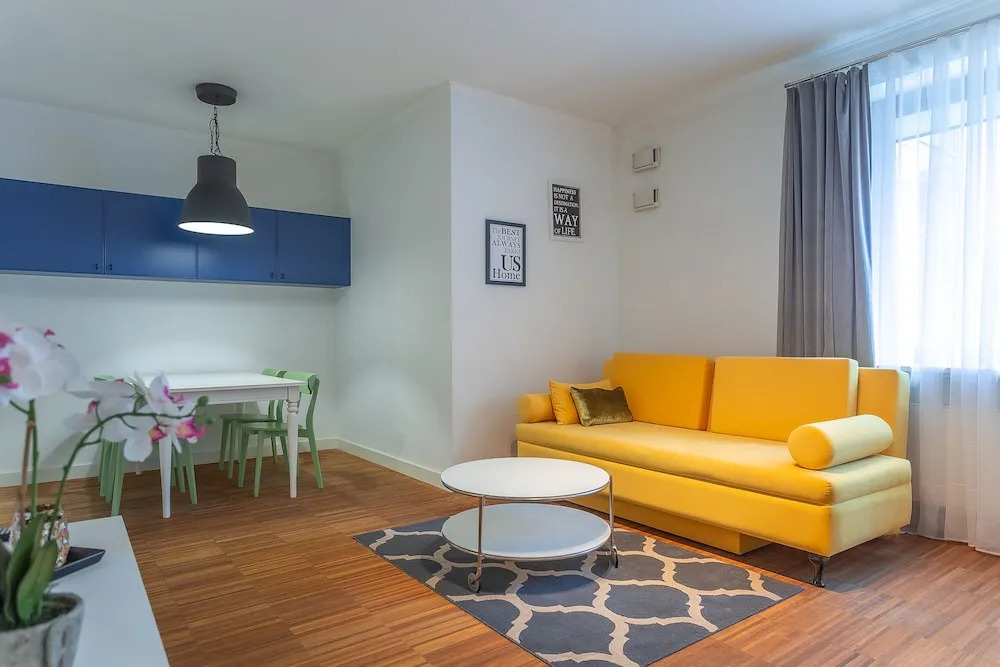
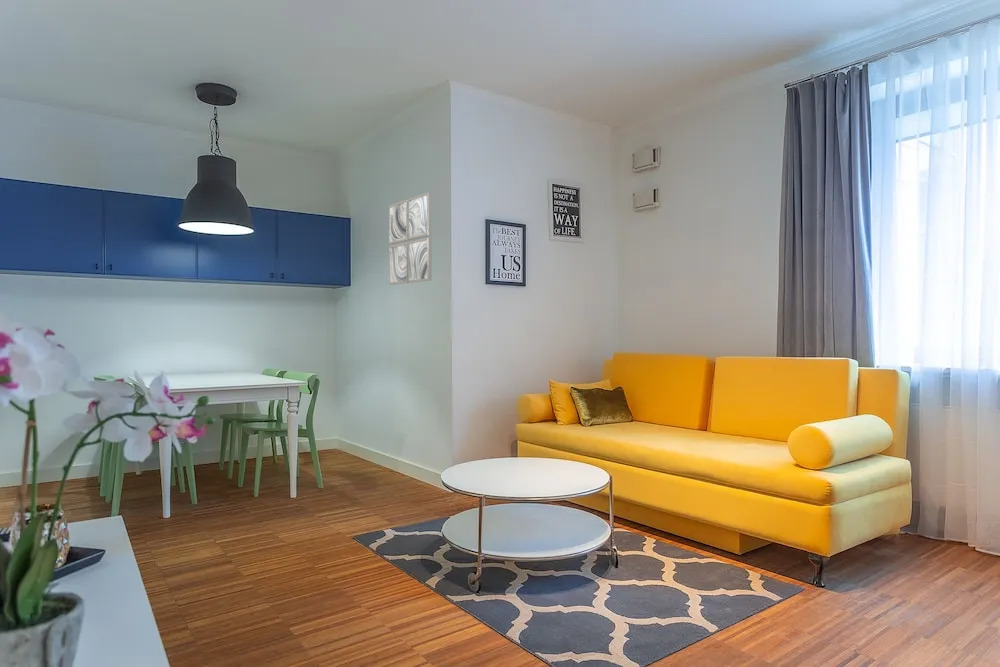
+ wall art (408, 240)
